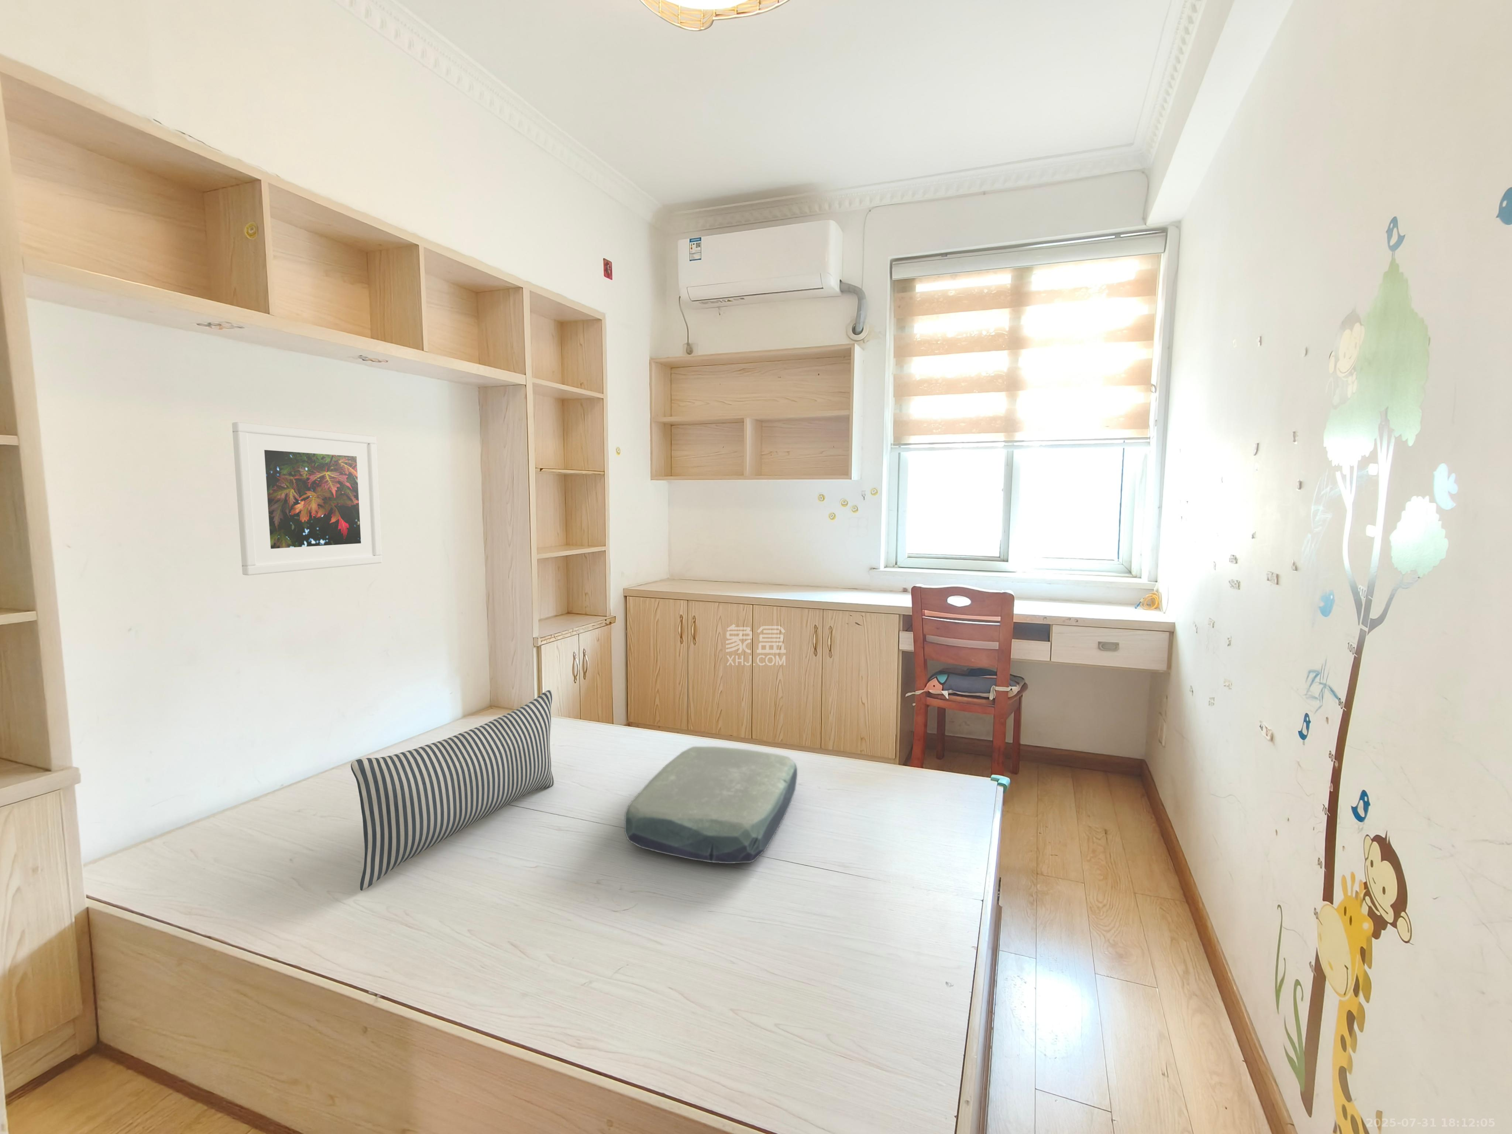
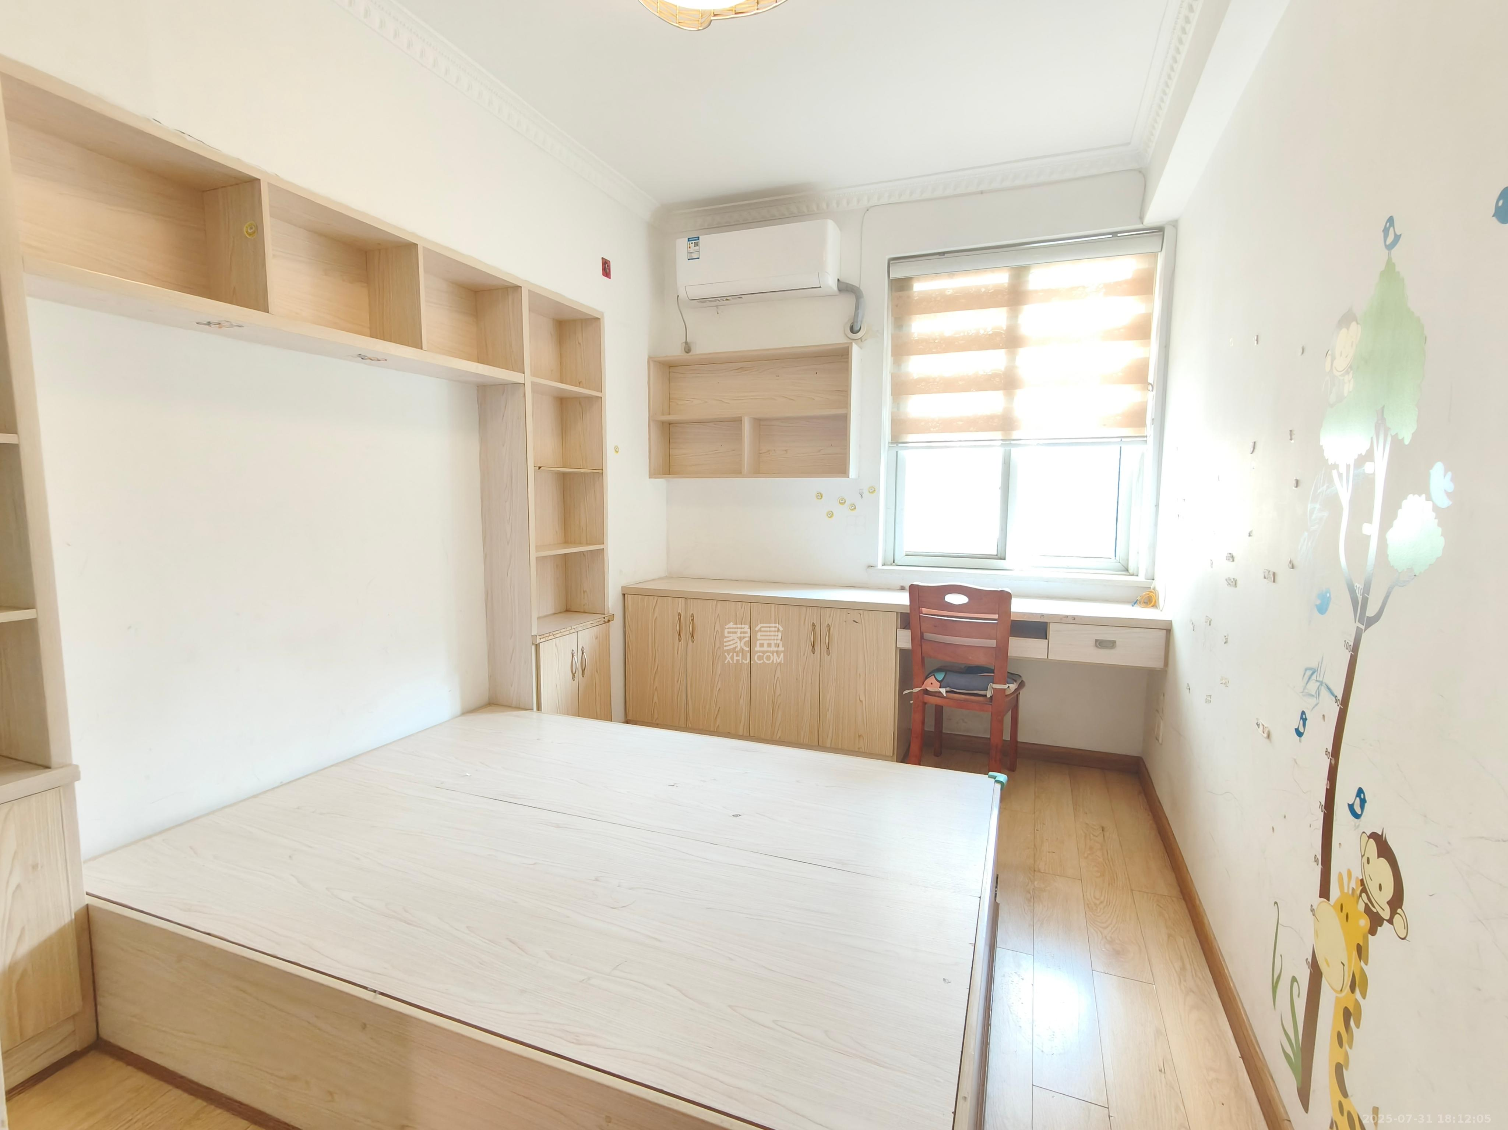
- cushion (718, 796)
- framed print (314, 500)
- pillow (469, 774)
